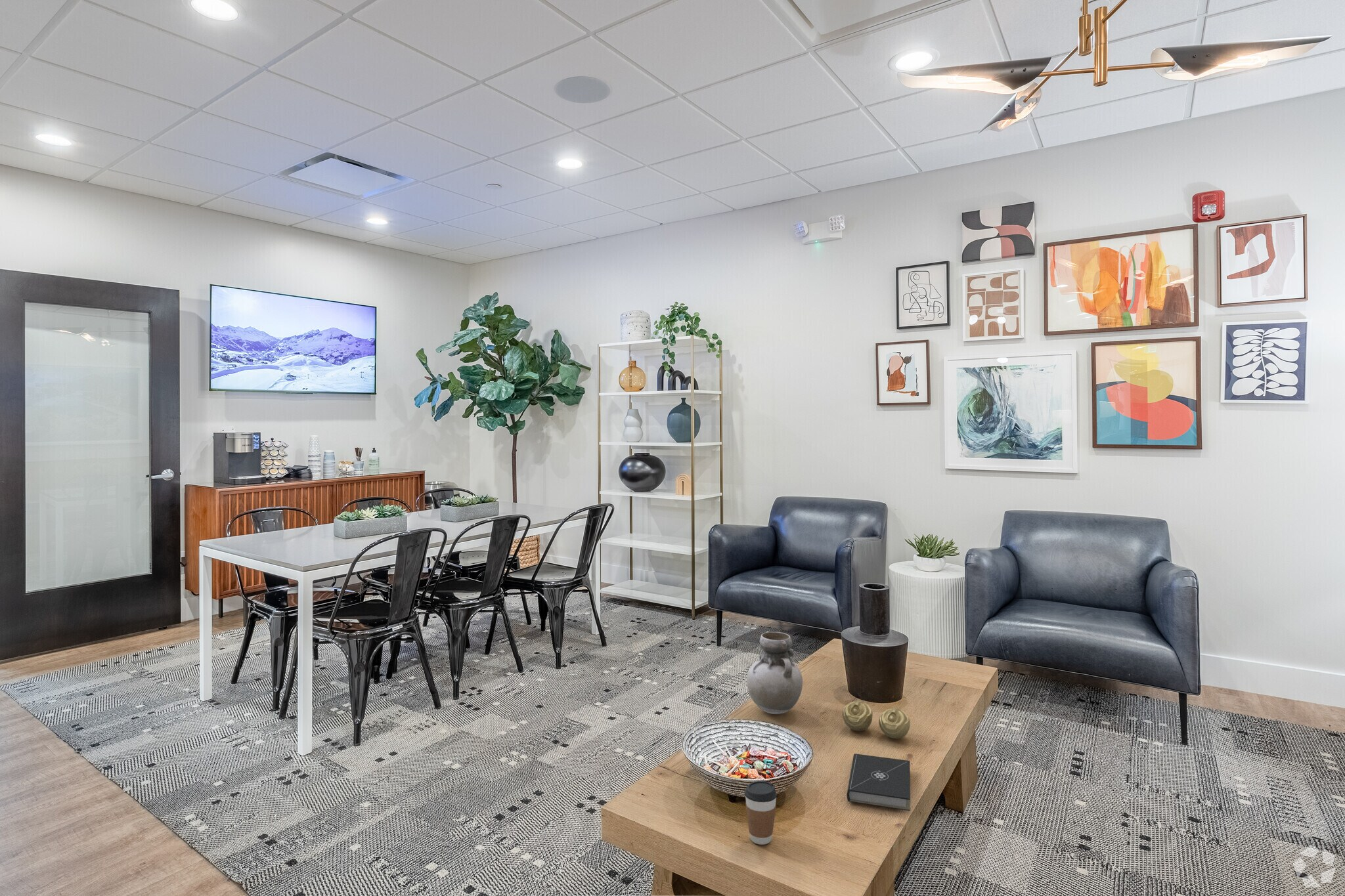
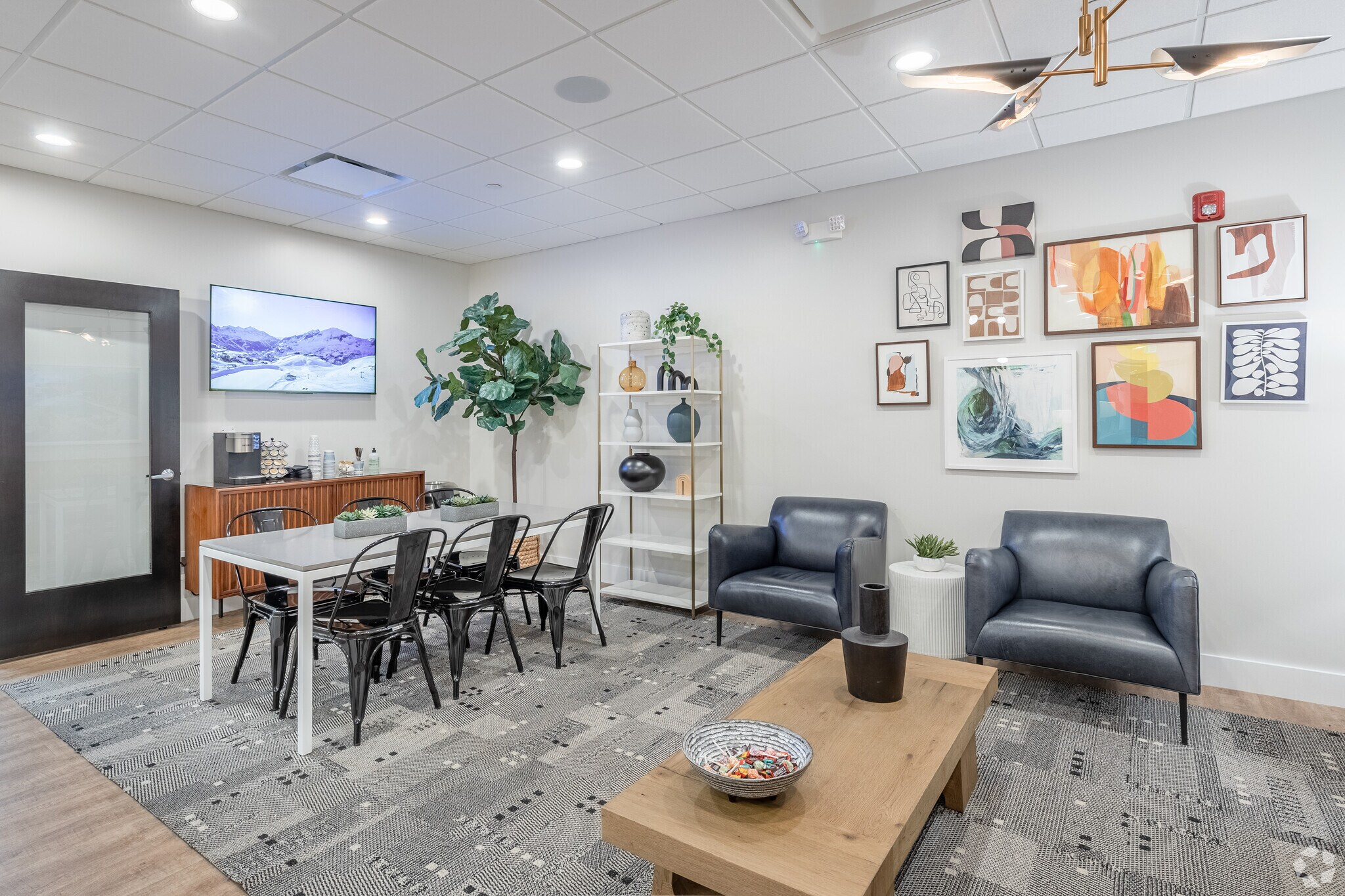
- decorative ball (879, 719)
- book (879, 780)
- coffee cup (761, 813)
- vase (774, 673)
